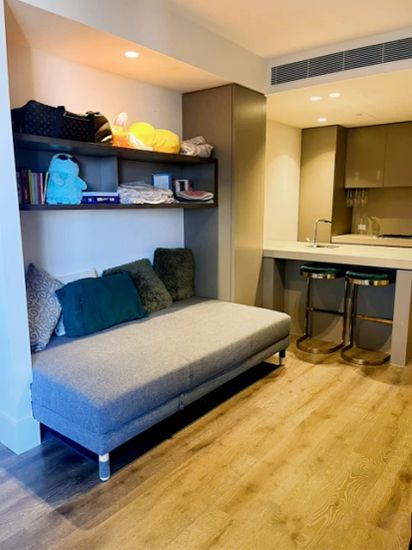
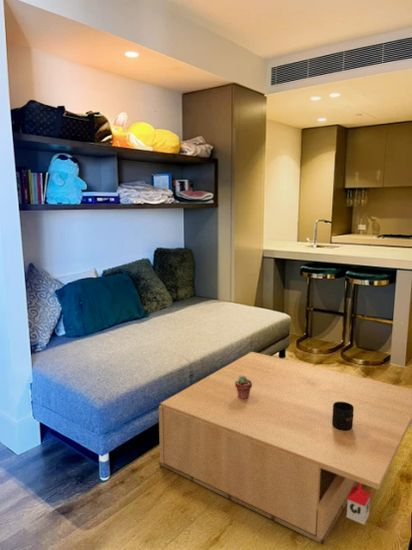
+ coffee table (292, 428)
+ mug (341, 417)
+ potted succulent (243, 386)
